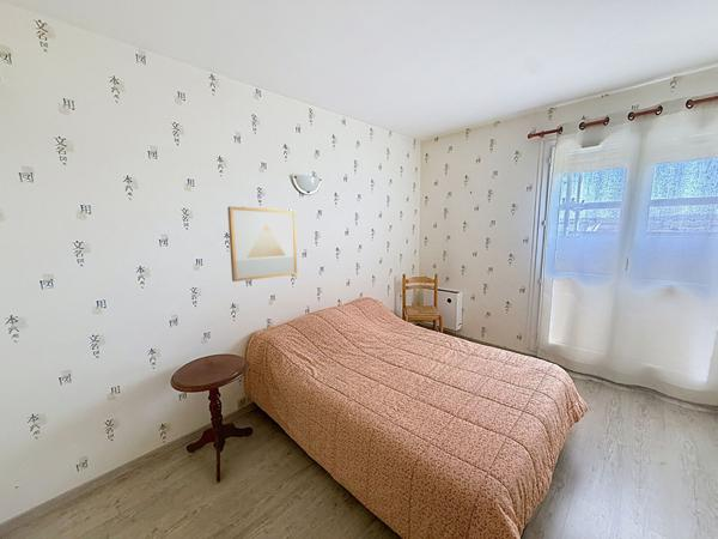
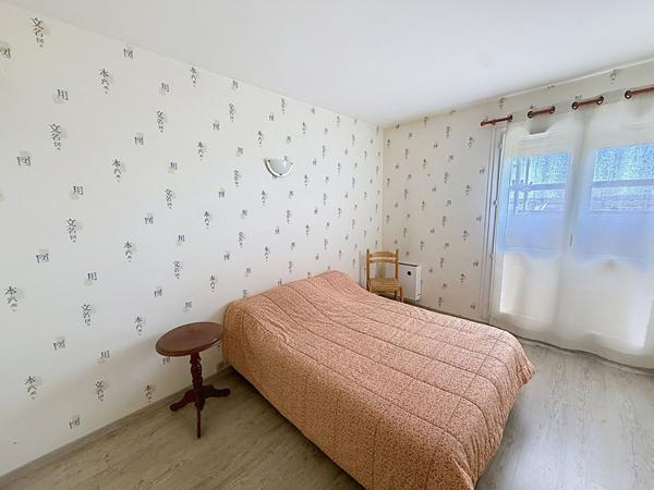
- wall art (264, 243)
